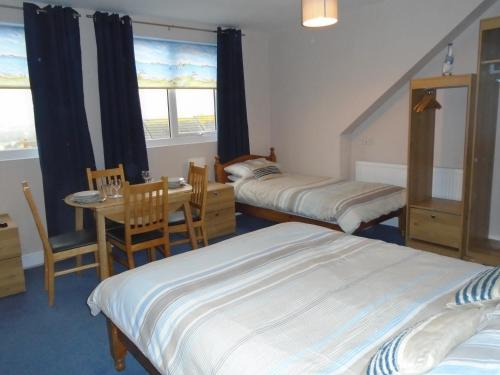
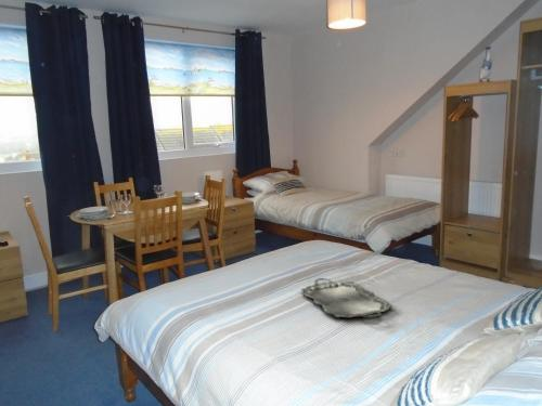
+ serving tray (344, 298)
